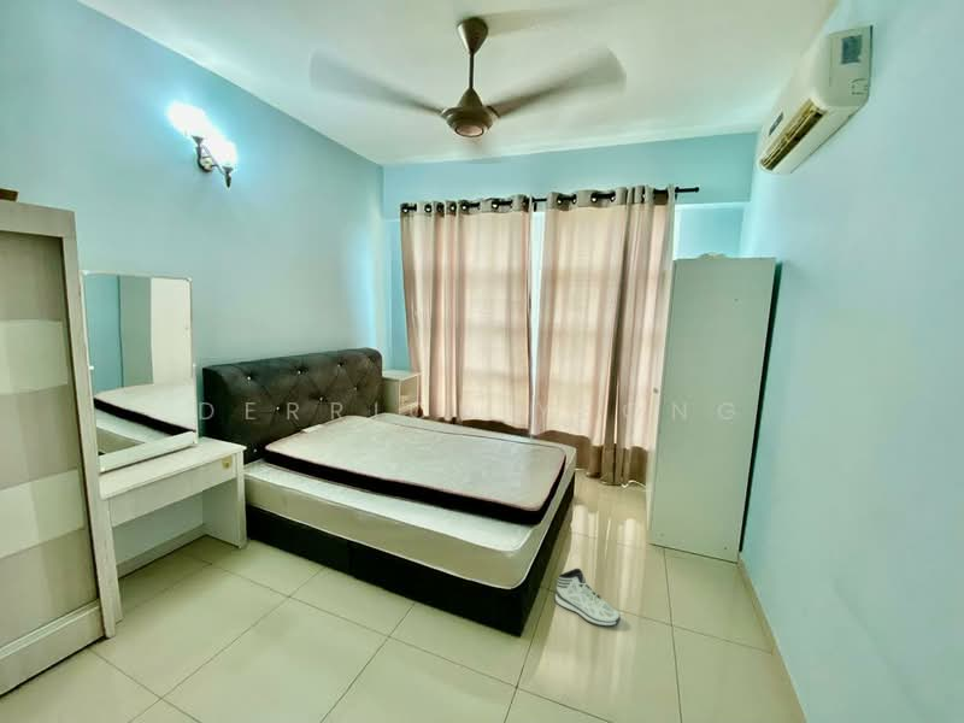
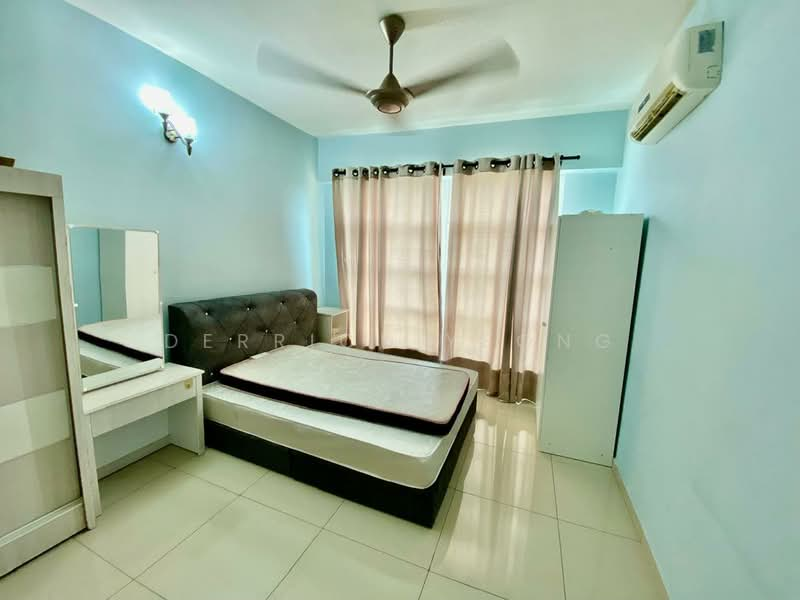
- sneaker (587, 594)
